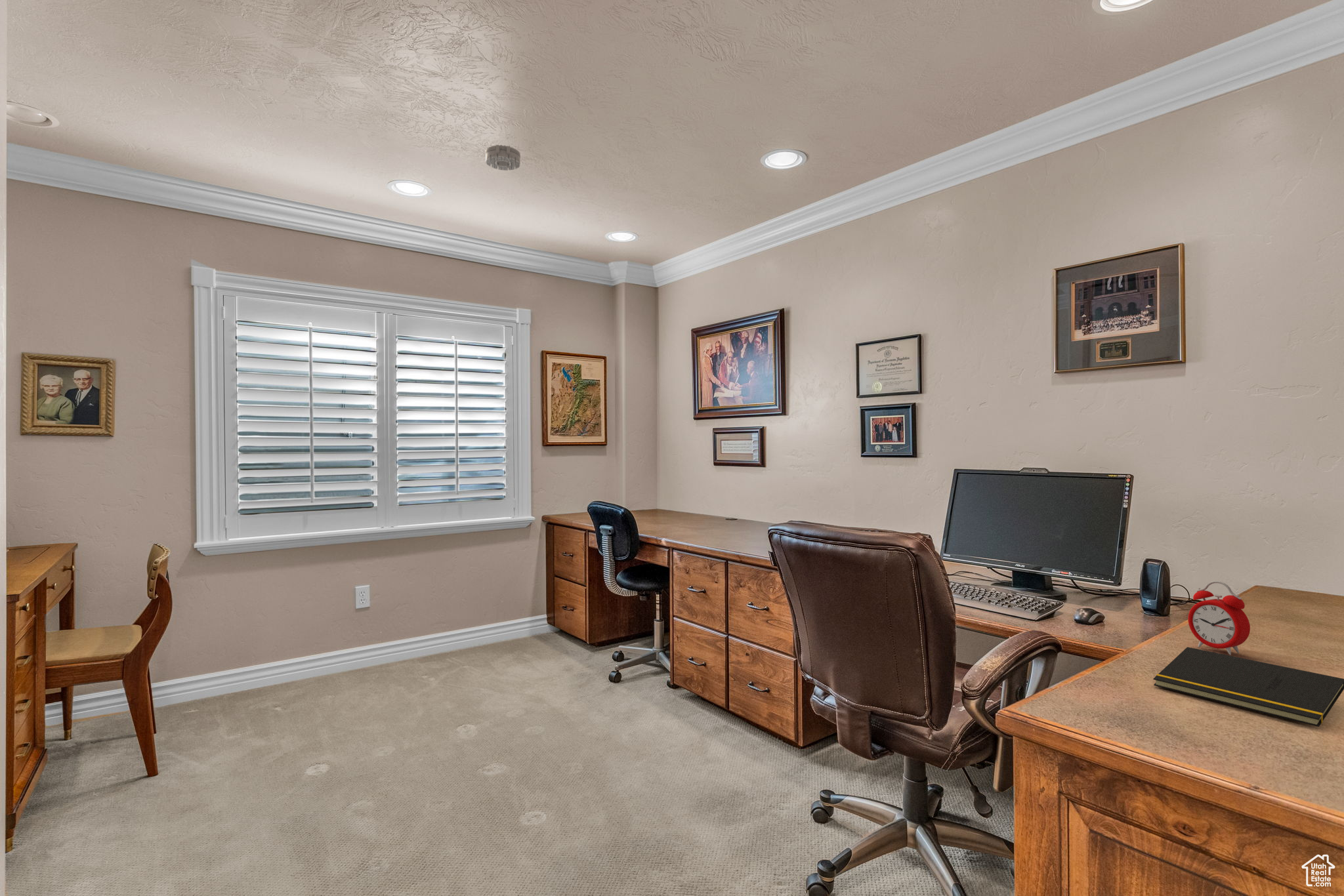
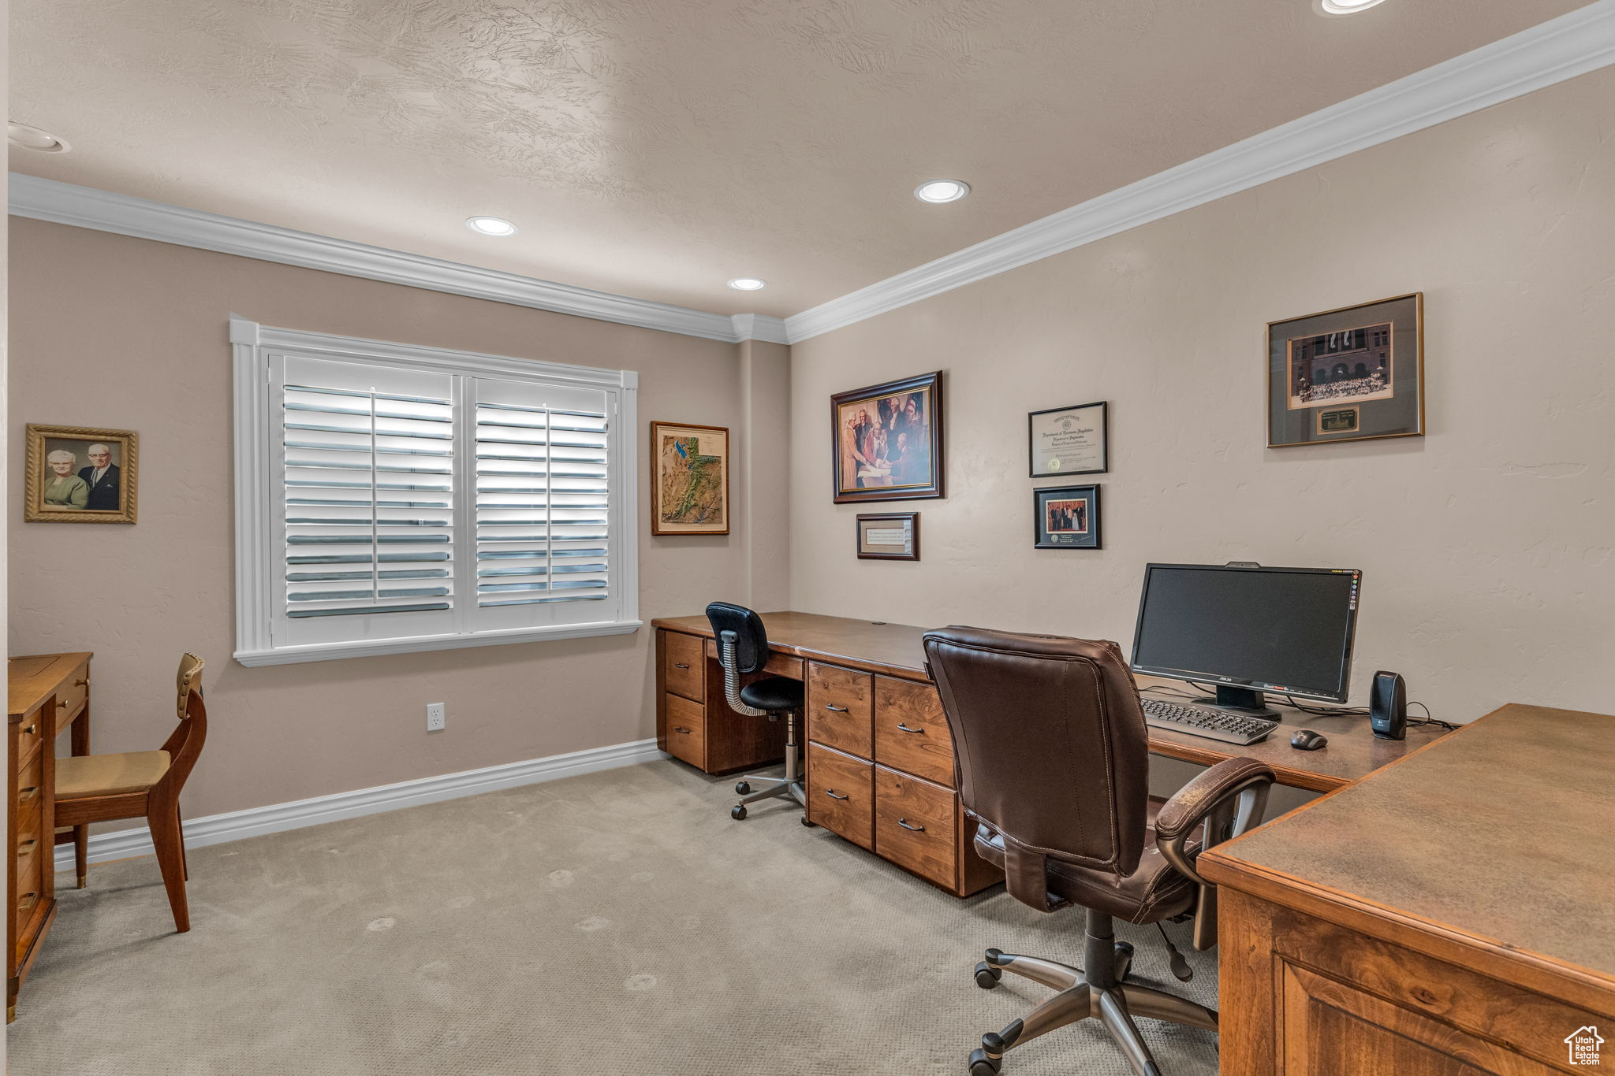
- smoke detector (503, 157)
- notepad (1246, 682)
- alarm clock (1218, 615)
